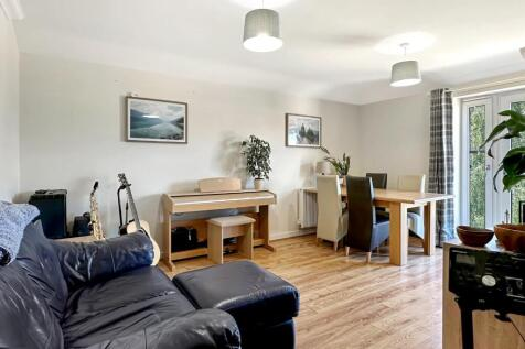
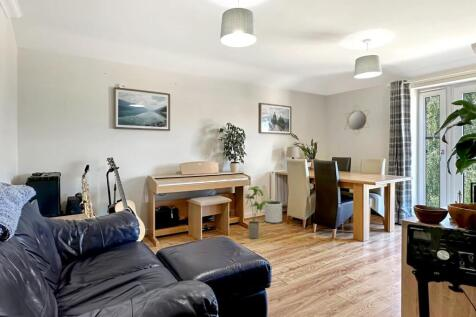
+ plant pot (273, 211)
+ home mirror (356, 120)
+ house plant (257, 211)
